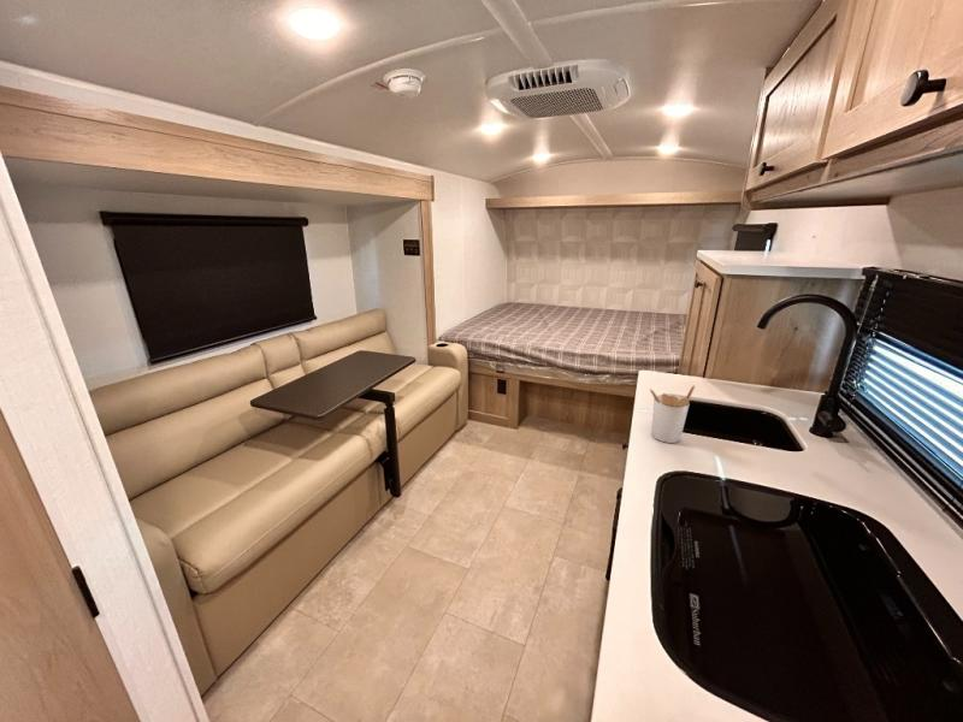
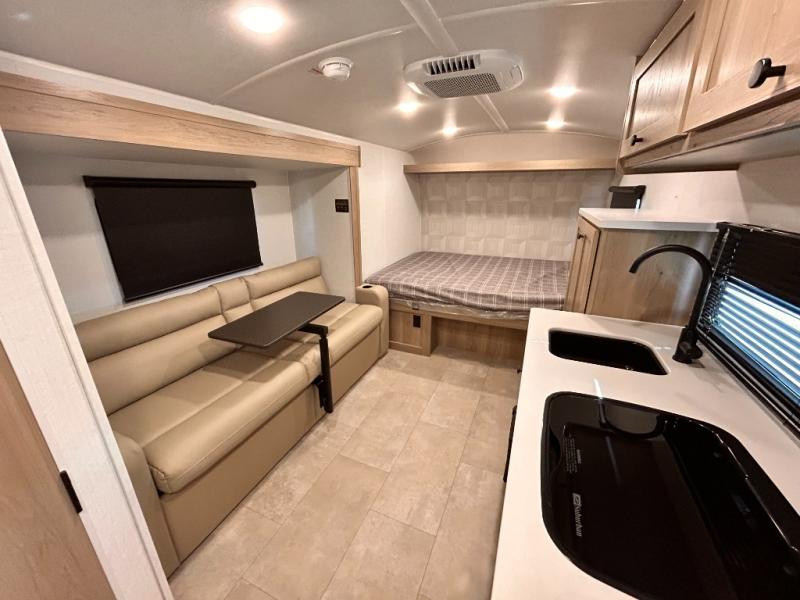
- utensil holder (670, 413)
